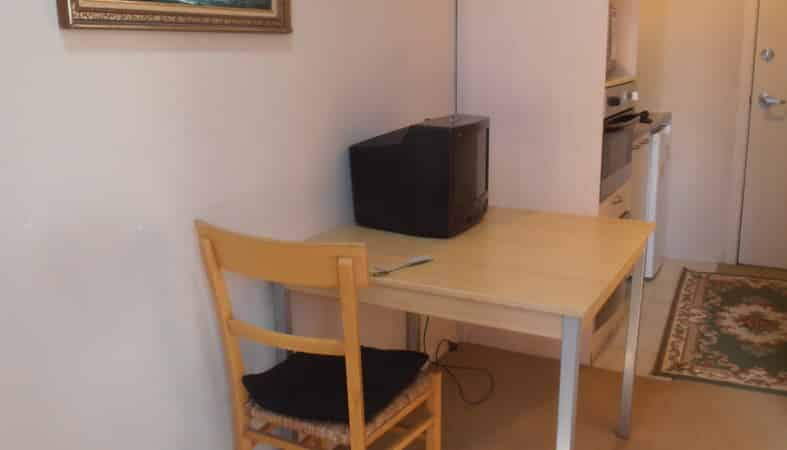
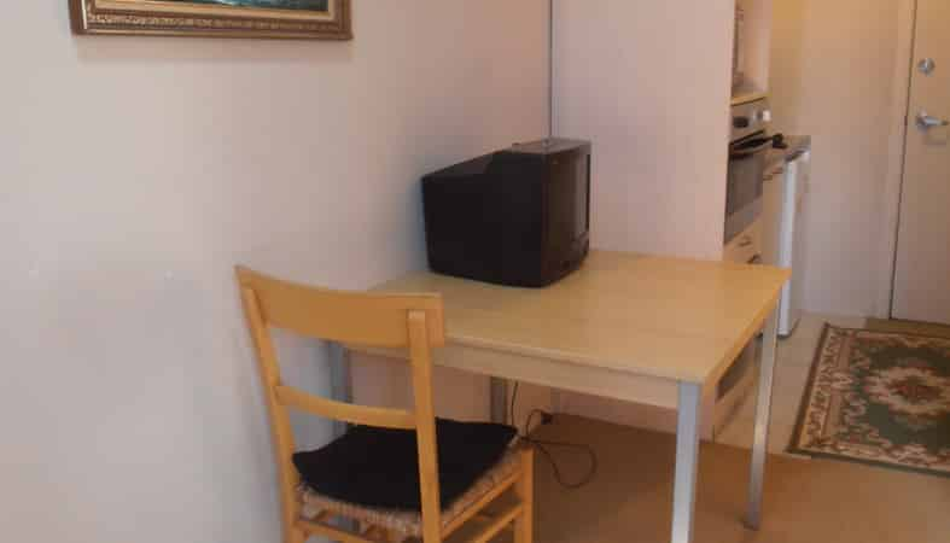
- spoon (404, 263)
